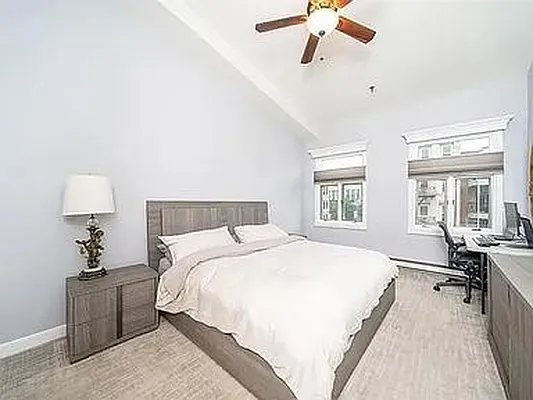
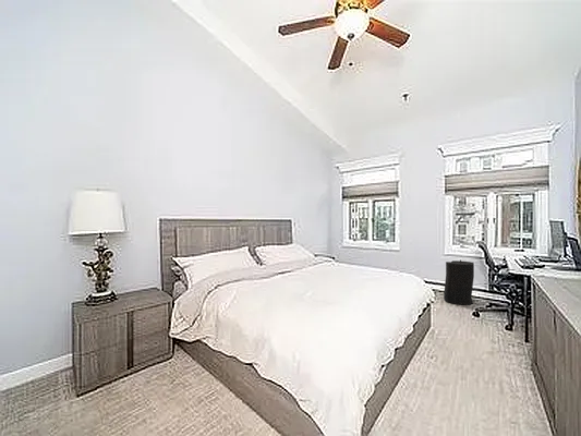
+ trash can (459, 280)
